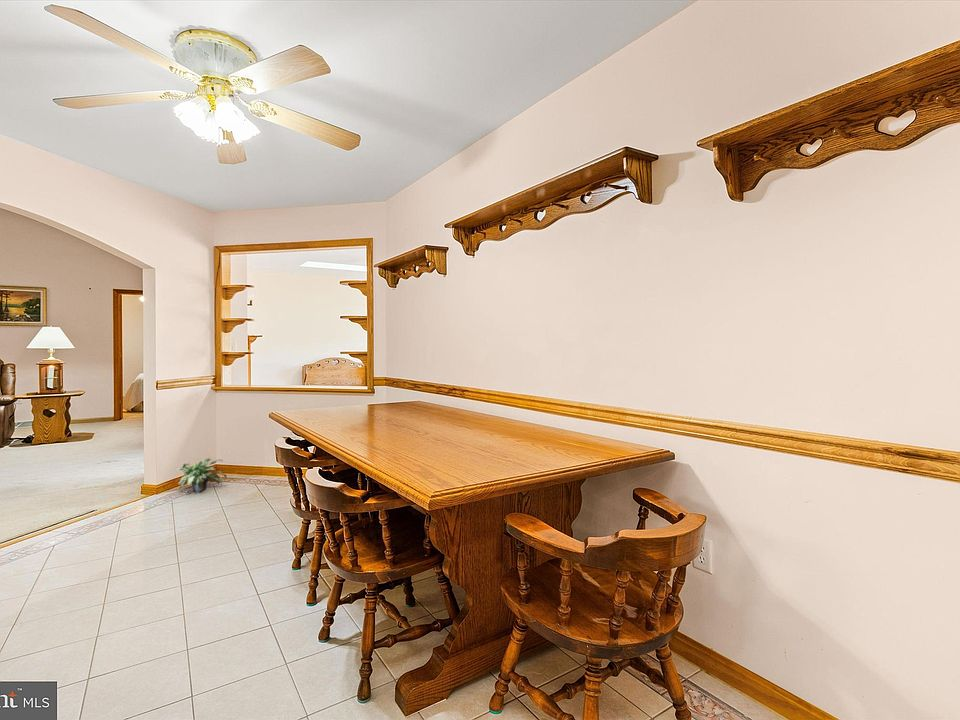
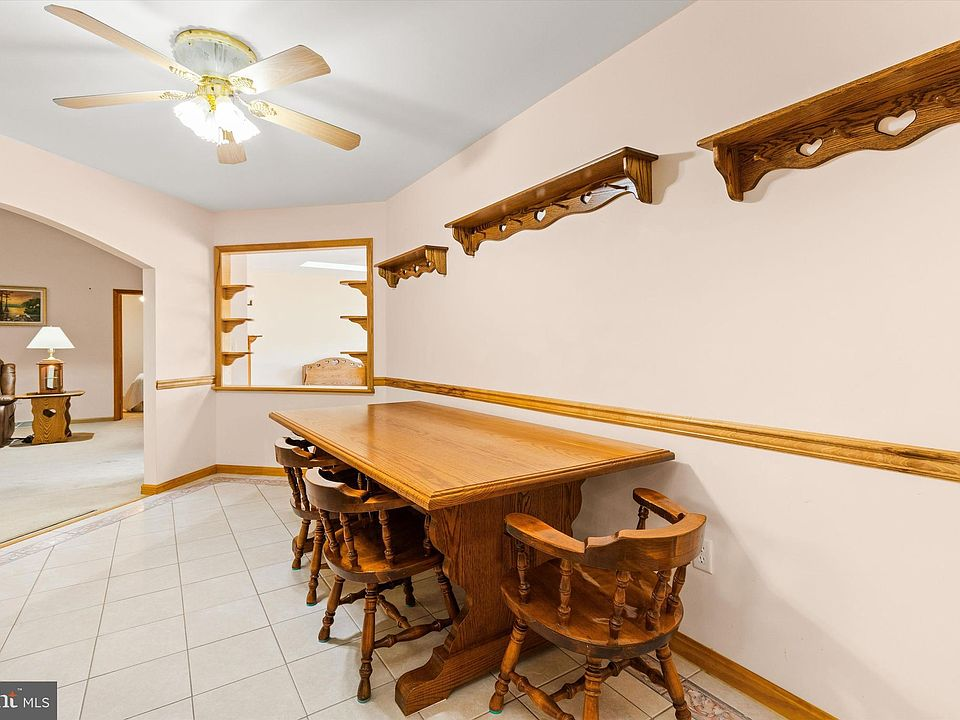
- potted plant (200, 474)
